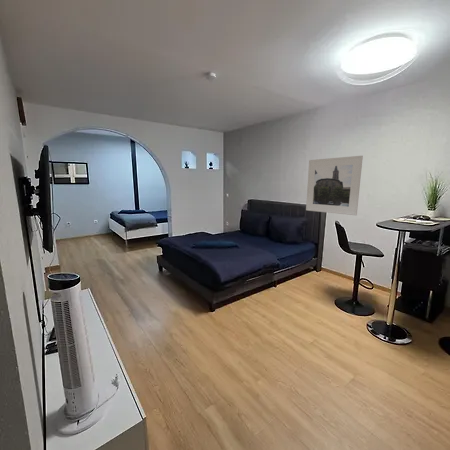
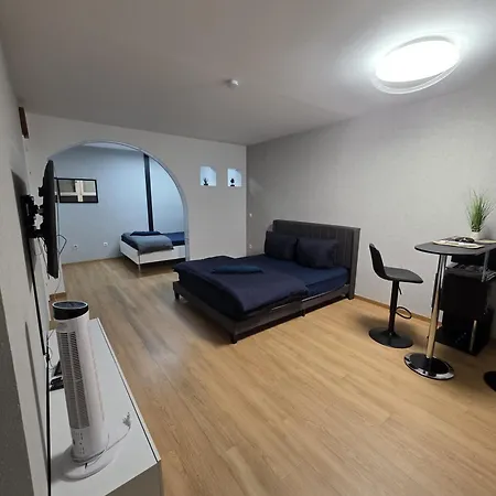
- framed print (331, 185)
